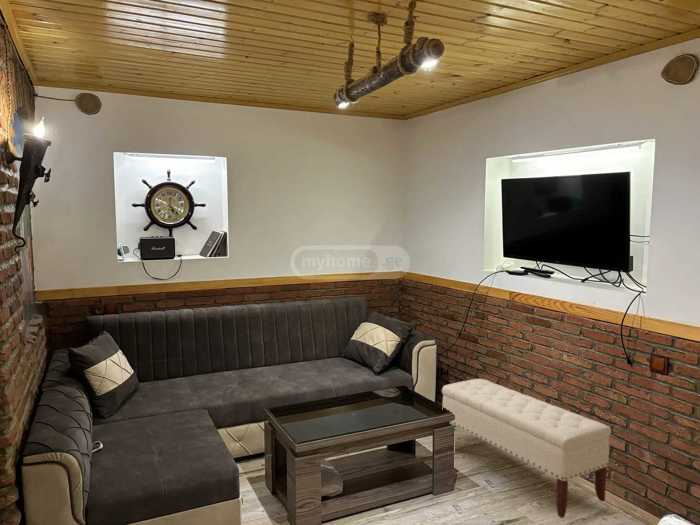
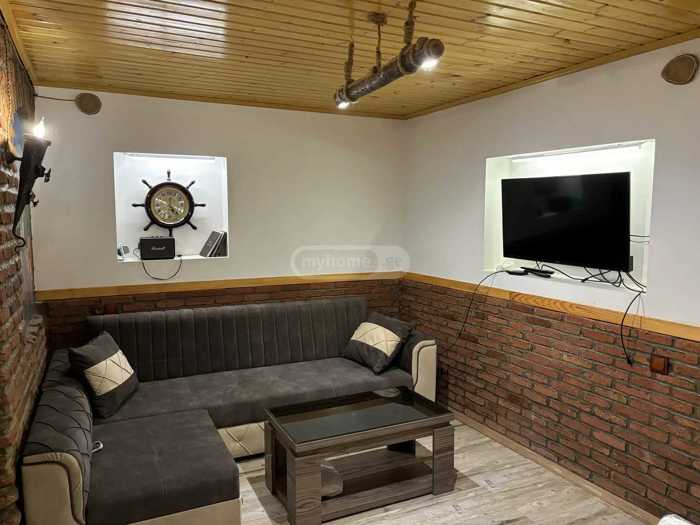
- bench (516, 437)
